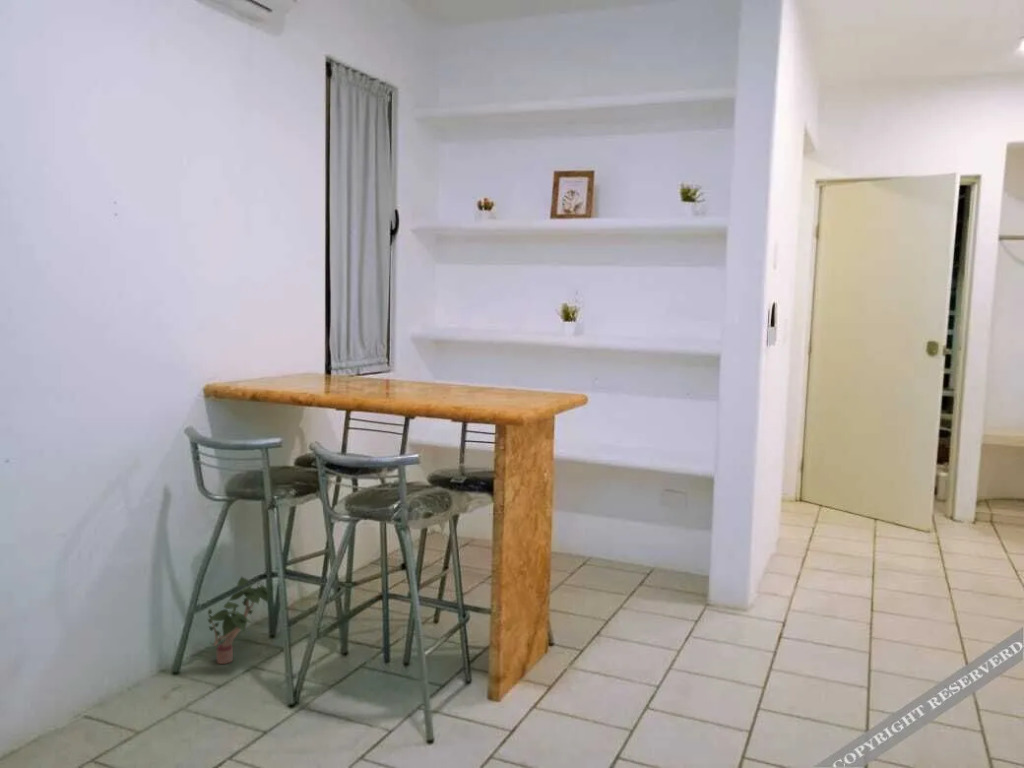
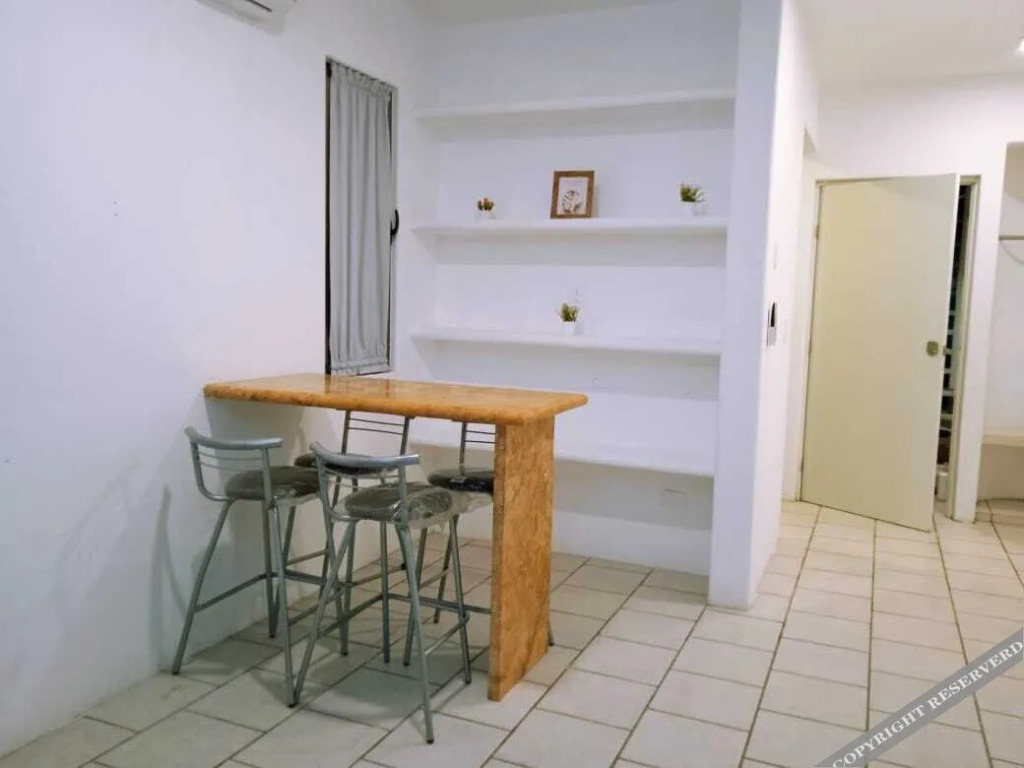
- potted plant (245, 618)
